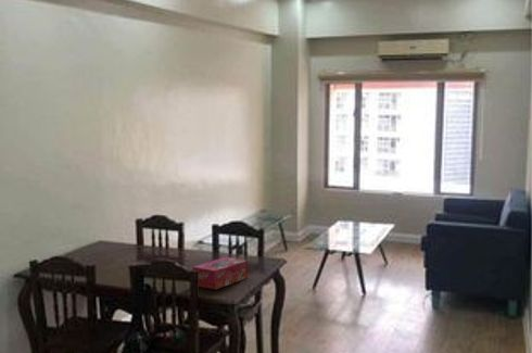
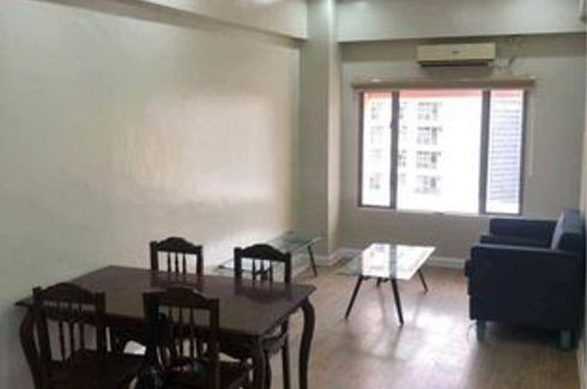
- tissue box (220, 272)
